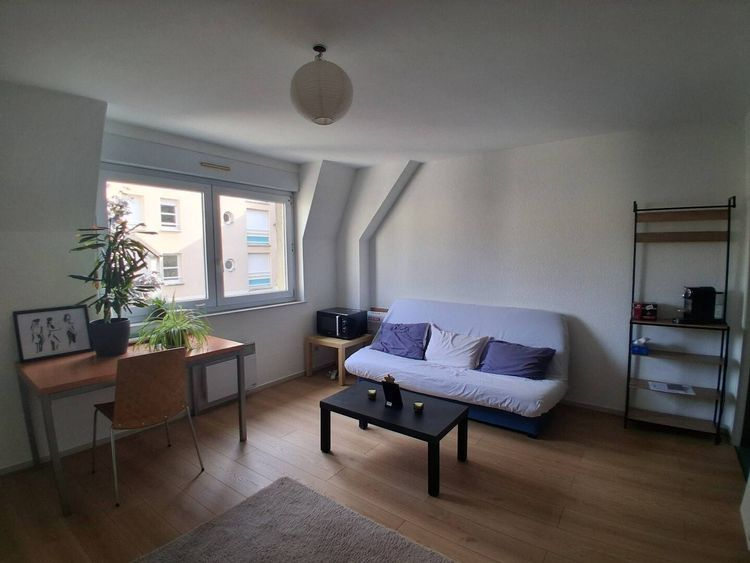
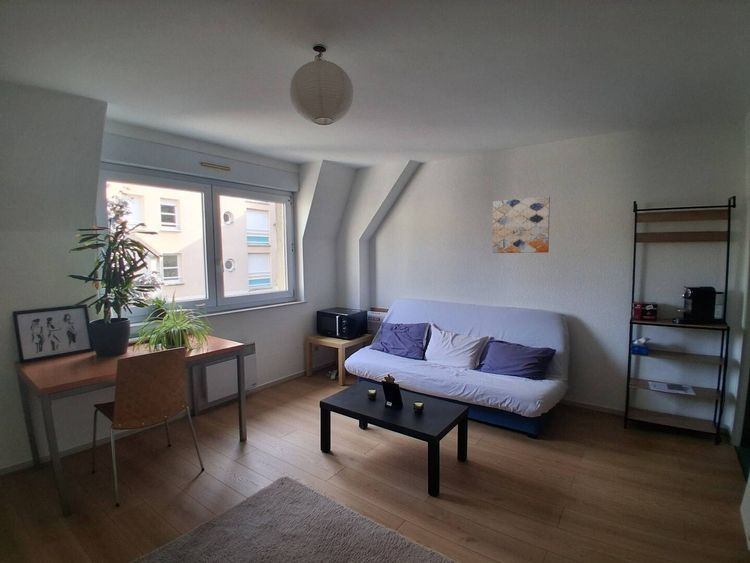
+ wall art (519, 226)
